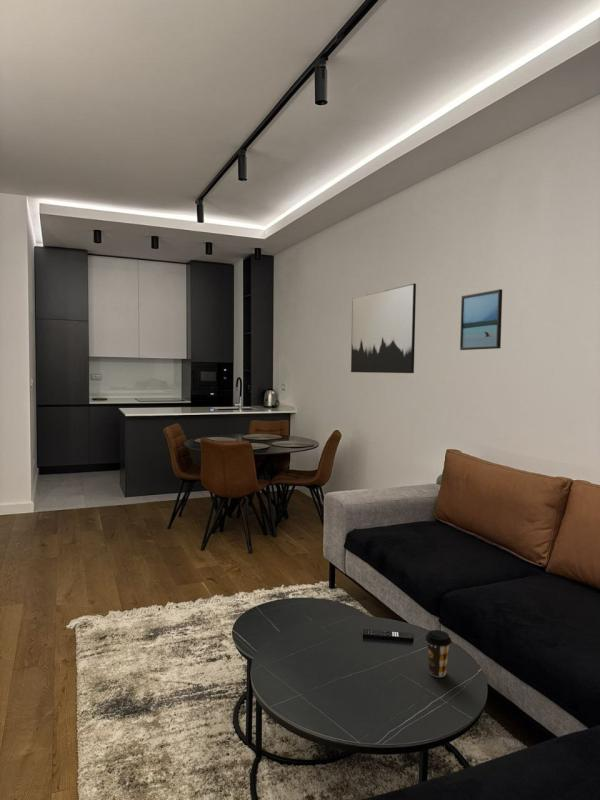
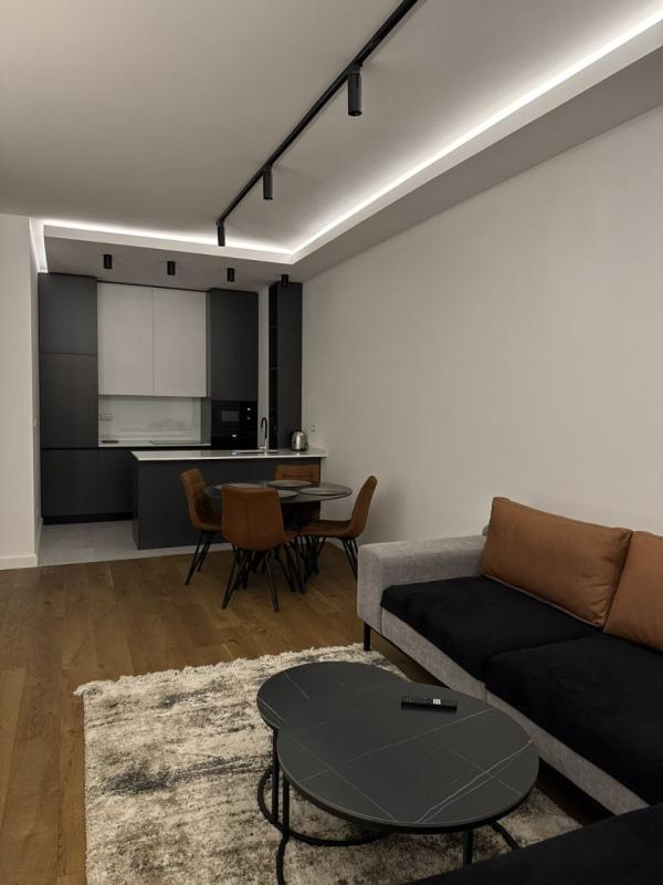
- coffee cup (438, 653)
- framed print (480, 321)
- wall art (380, 332)
